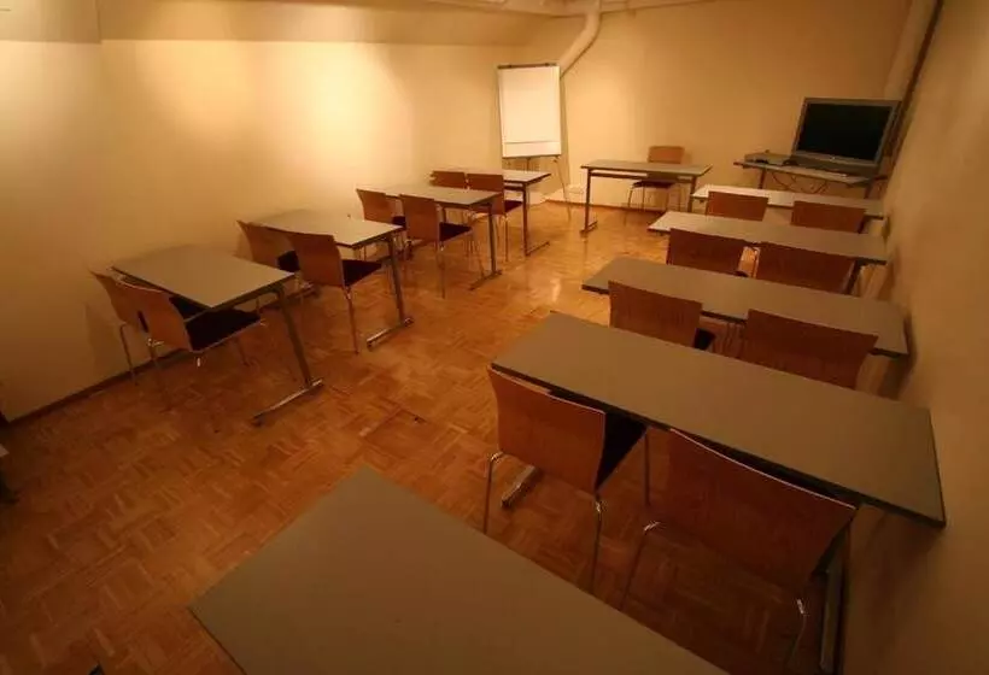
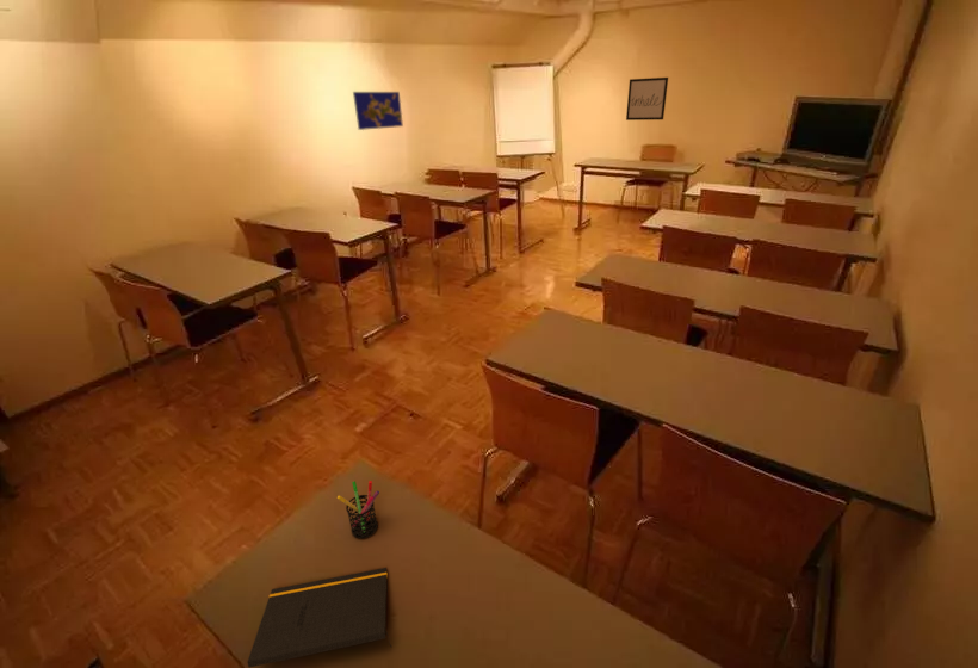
+ world map (380, 110)
+ wall art (646, 99)
+ notepad (324, 612)
+ pen holder (361, 506)
